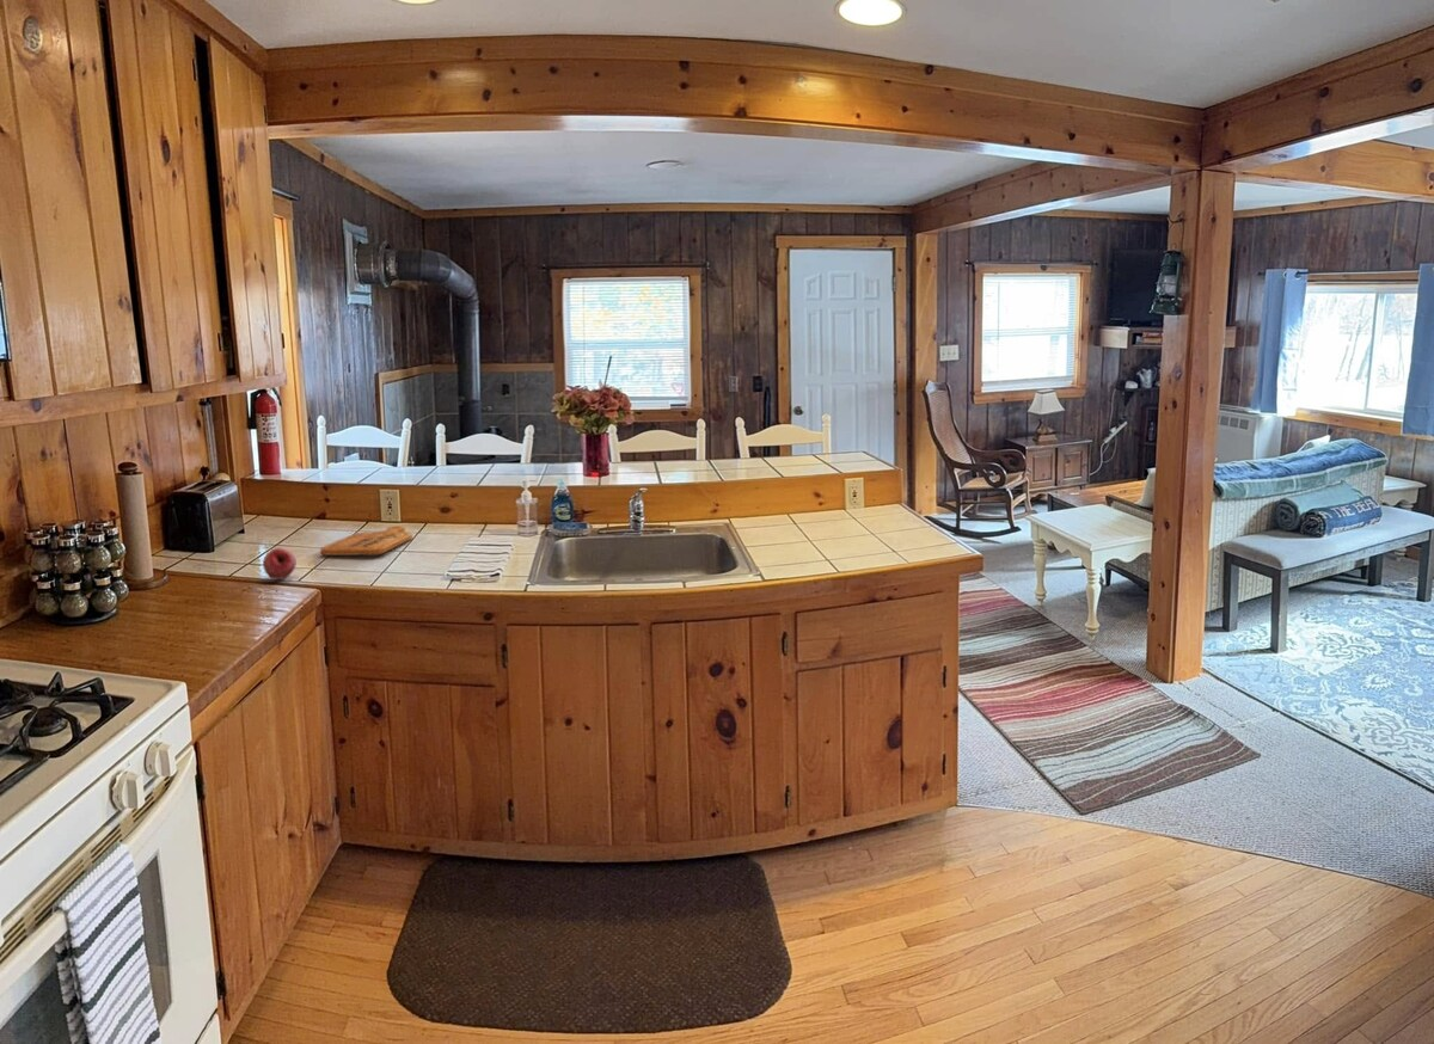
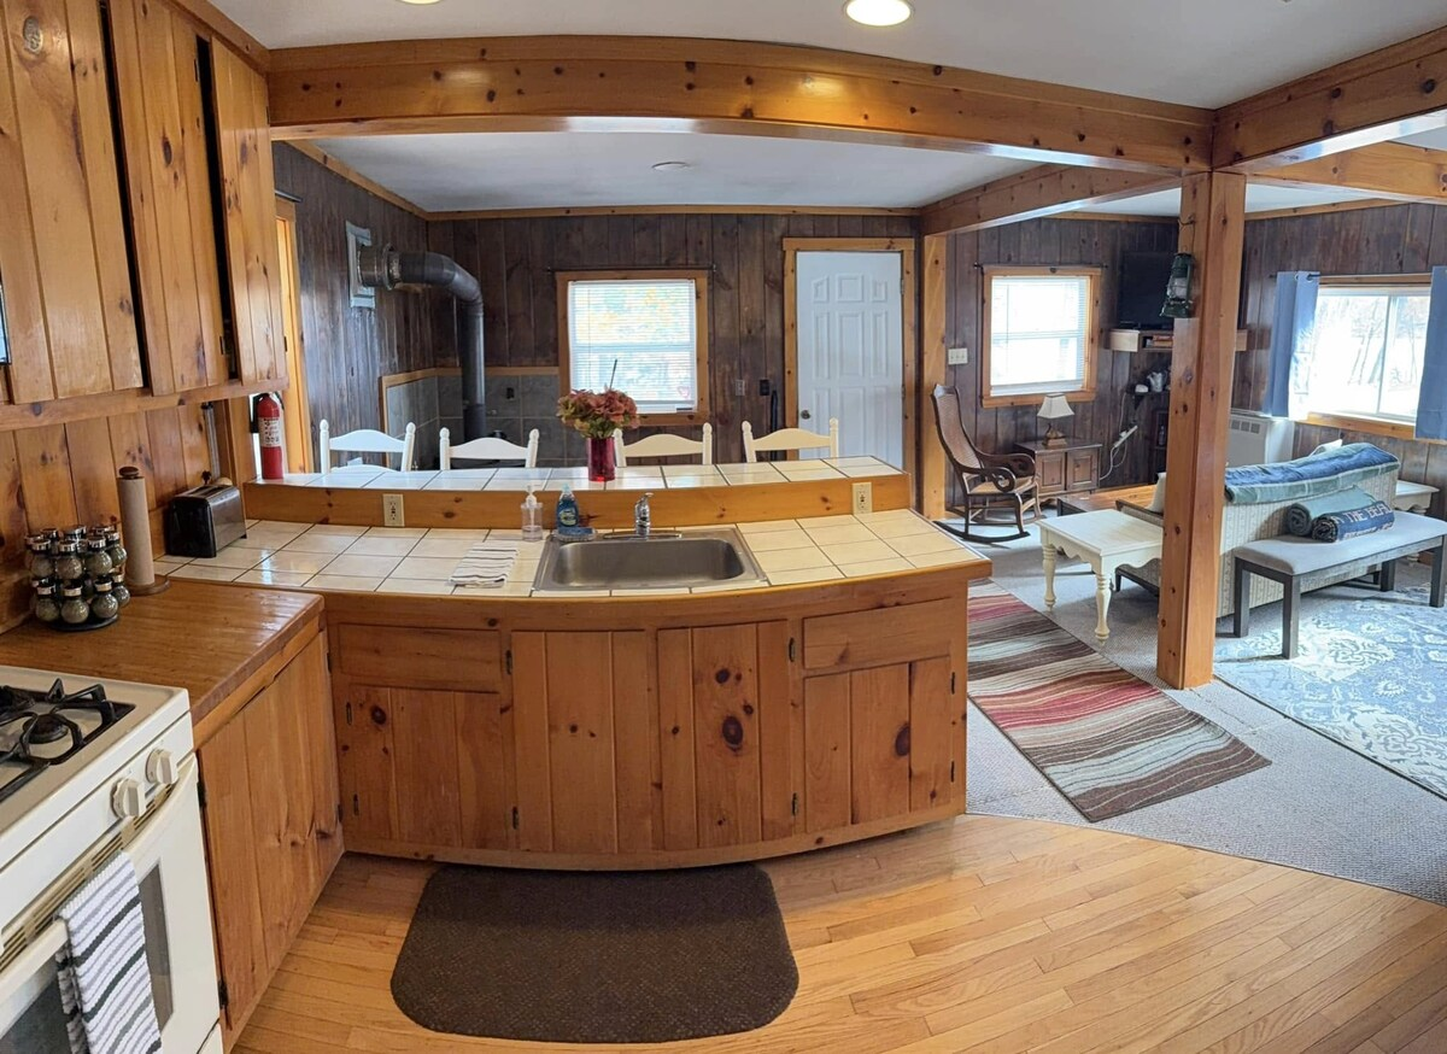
- cutting board (375, 539)
- fruit (280, 563)
